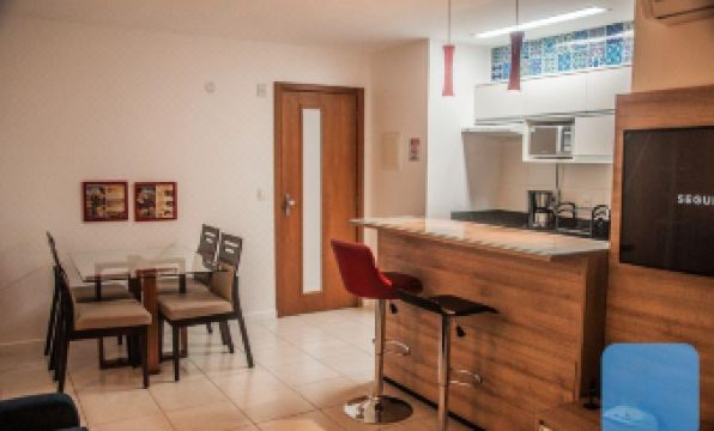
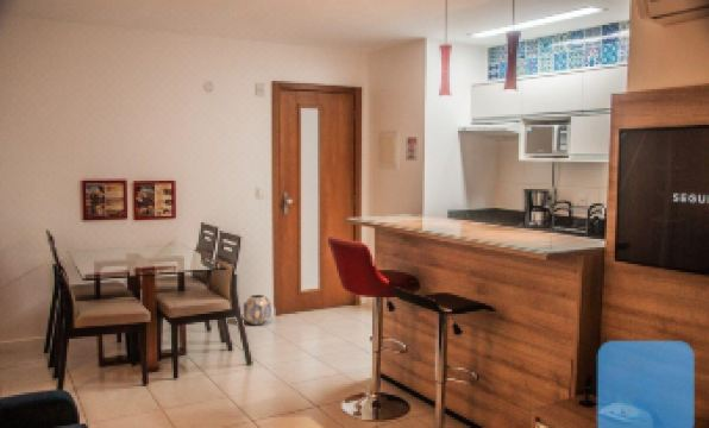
+ planter (257, 309)
